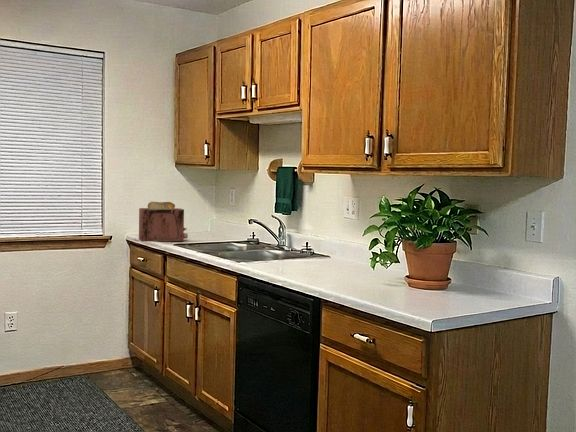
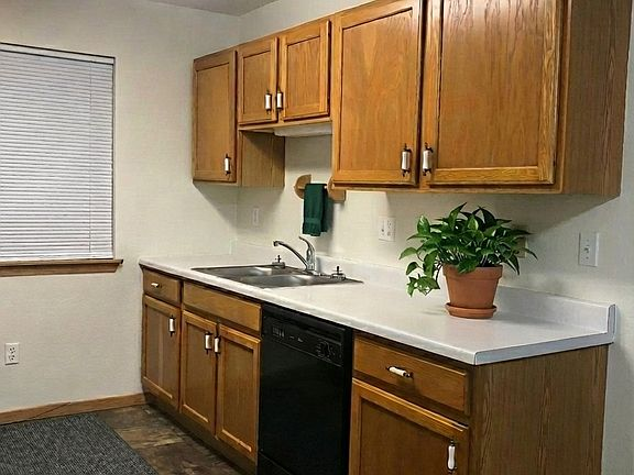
- toaster (163, 220)
